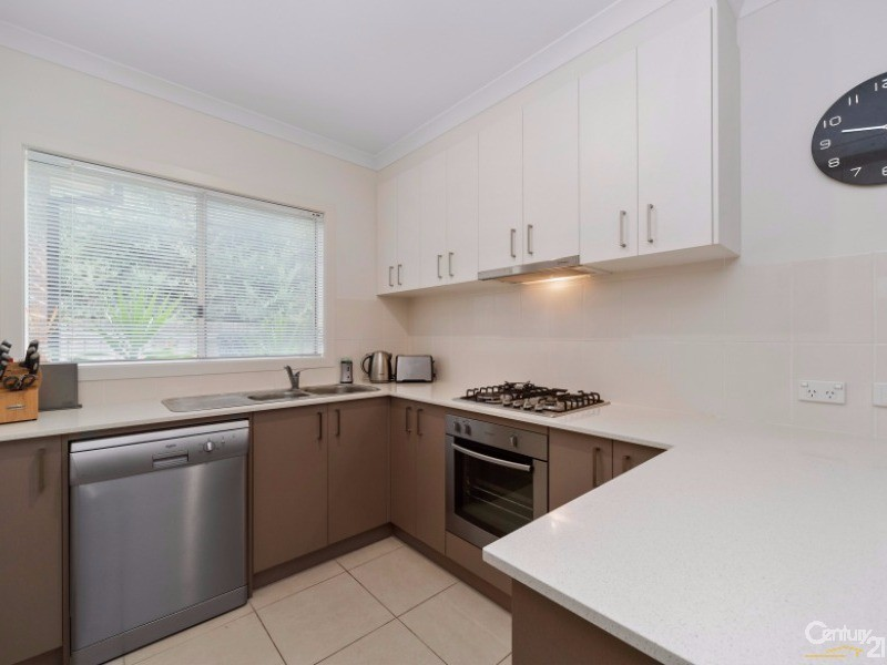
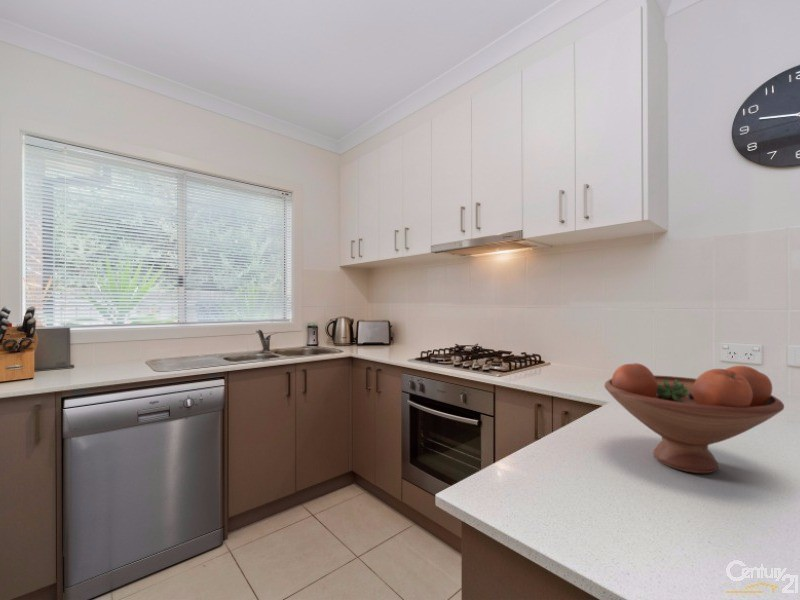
+ fruit bowl (684, 411)
